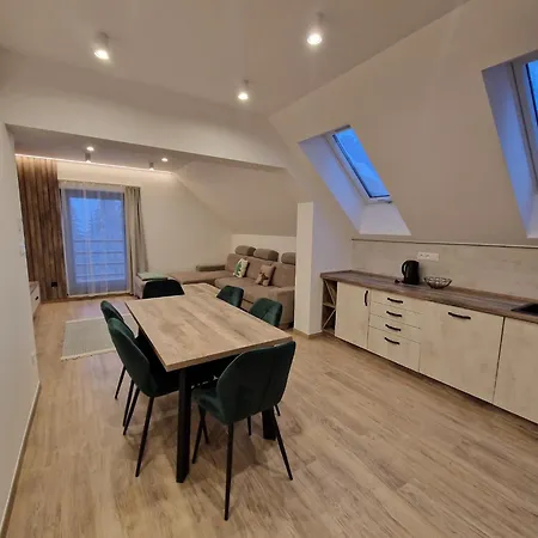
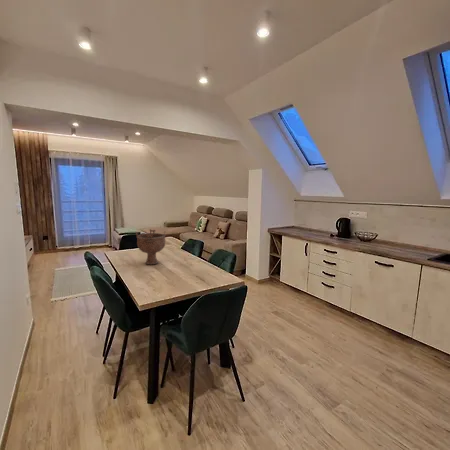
+ decorative bowl (151, 247)
